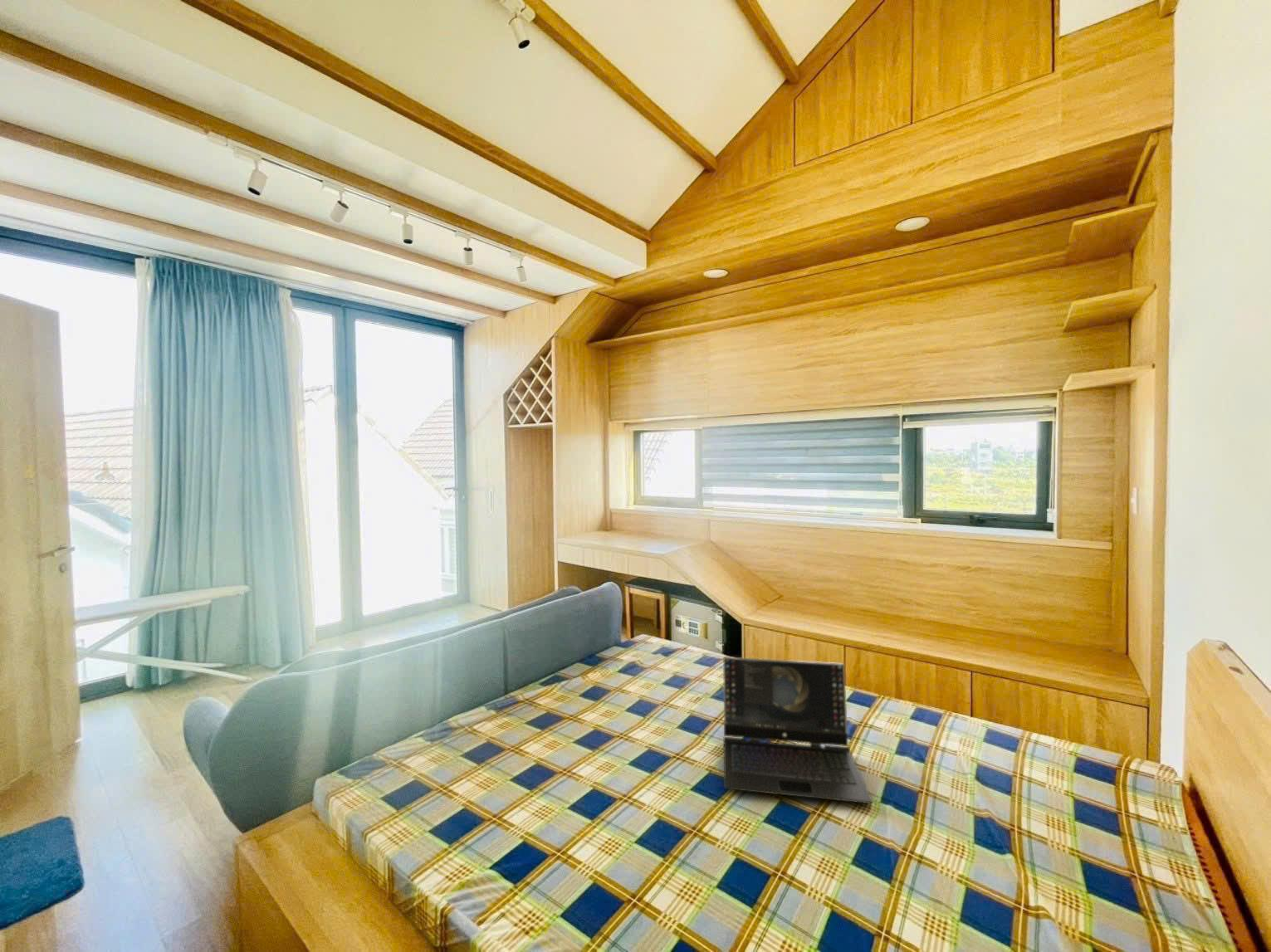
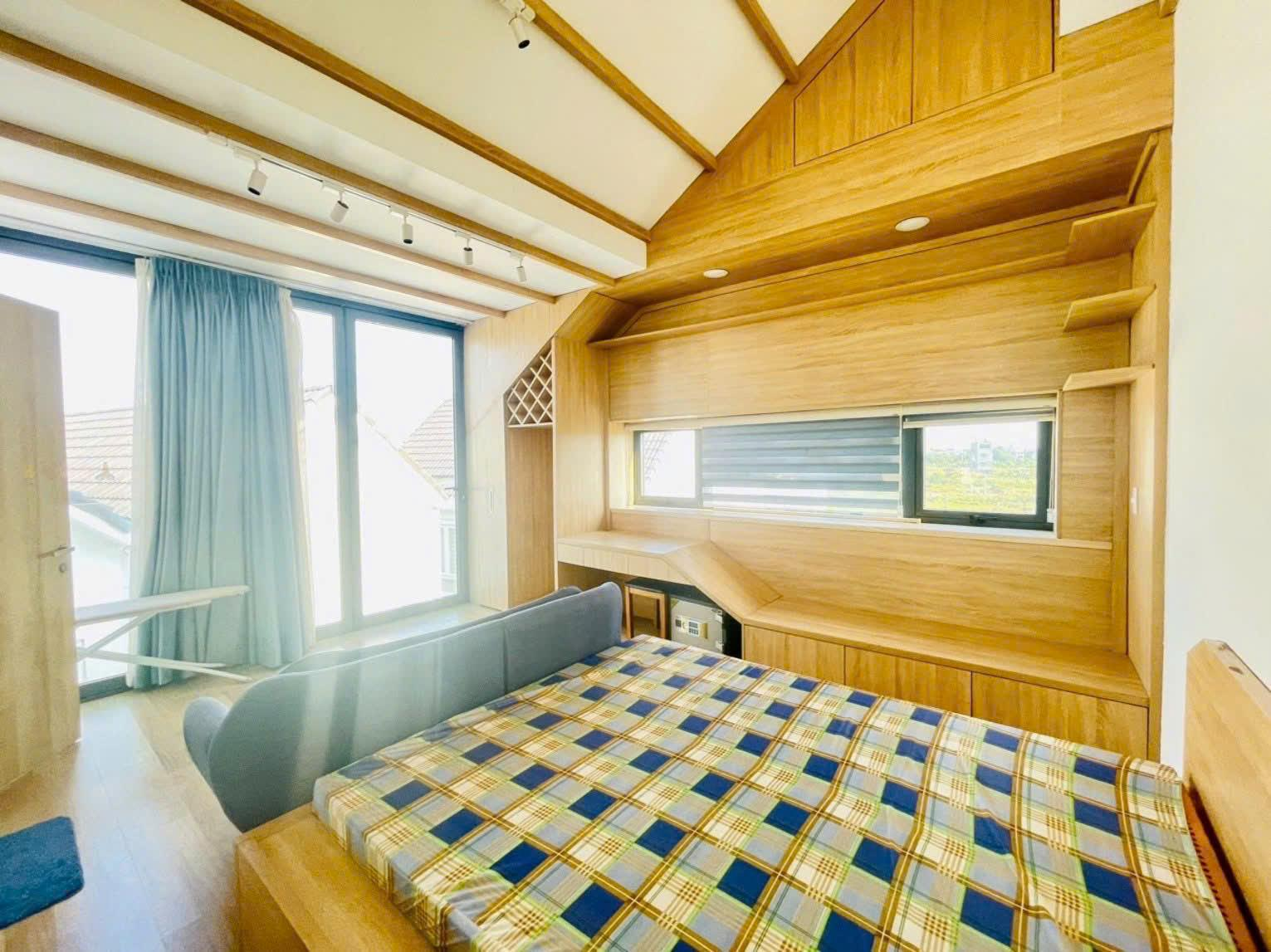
- laptop (789, 723)
